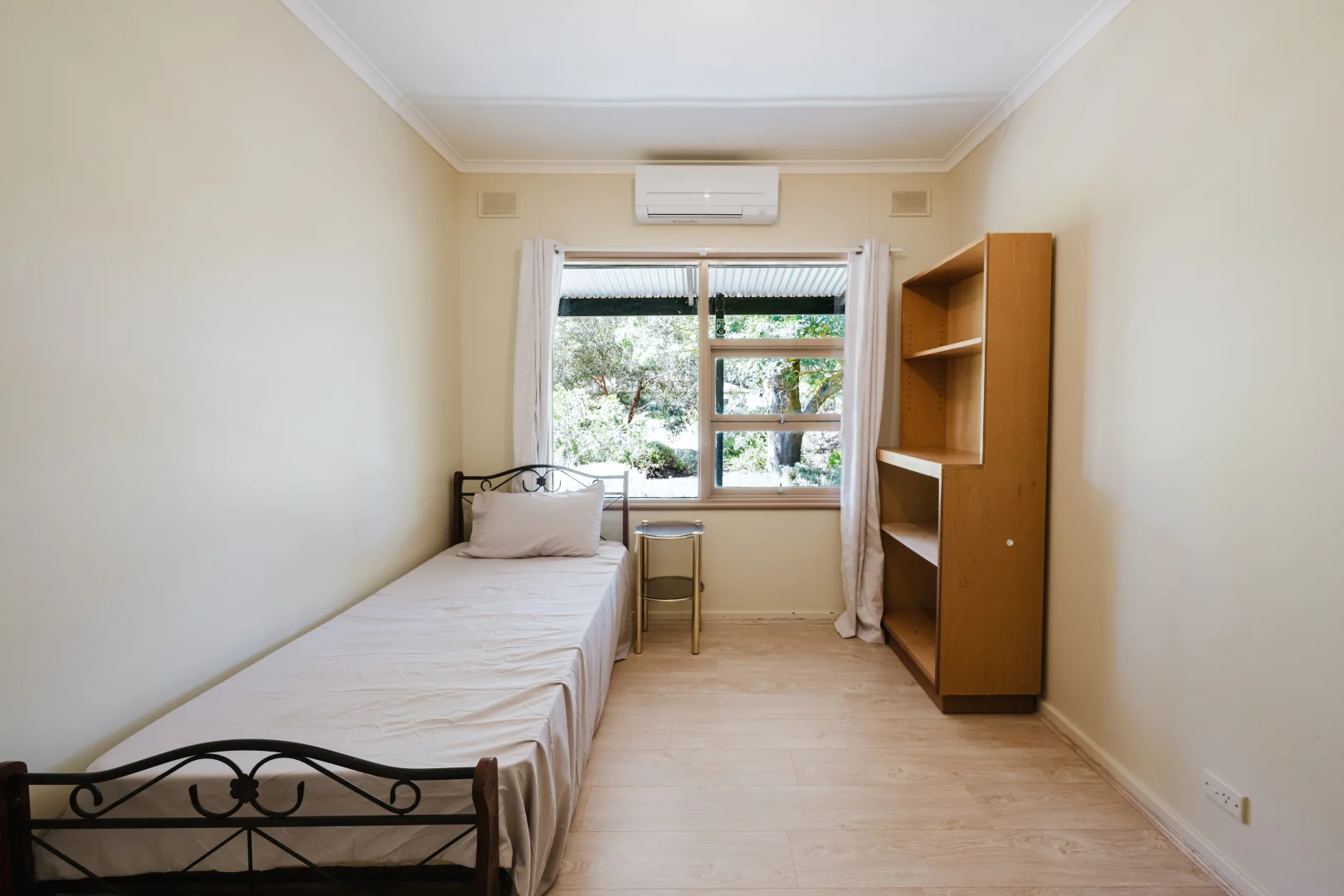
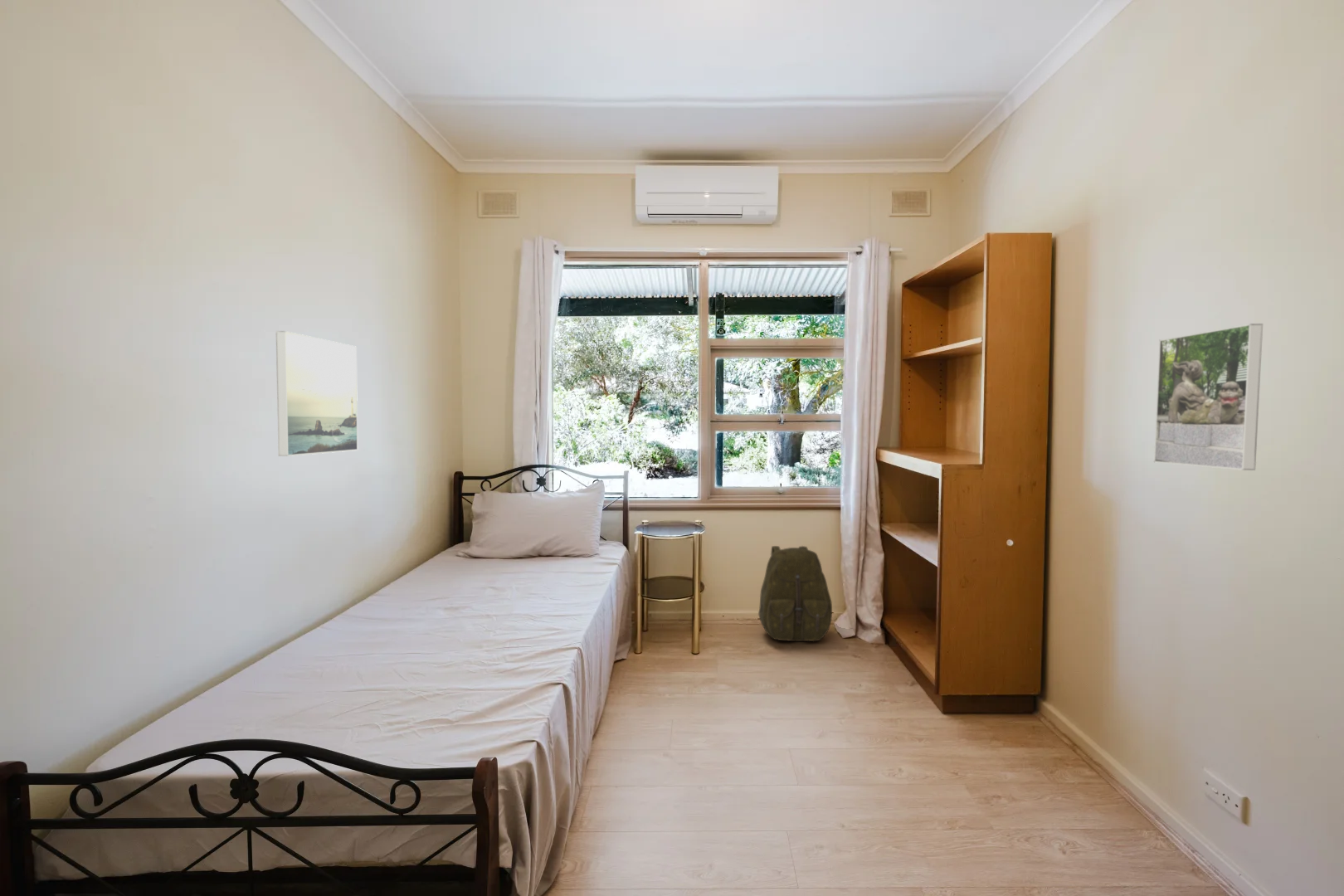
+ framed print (320, 396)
+ backpack (793, 591)
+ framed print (1203, 399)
